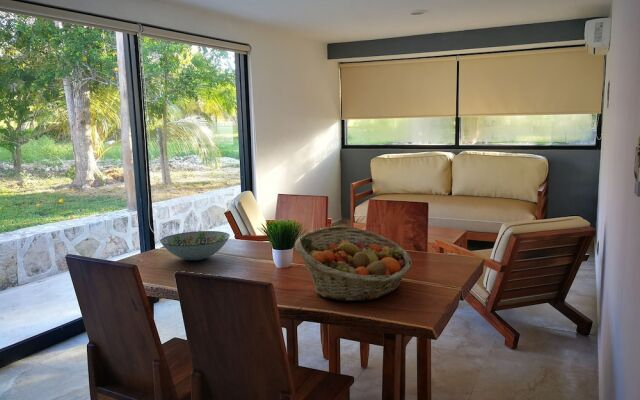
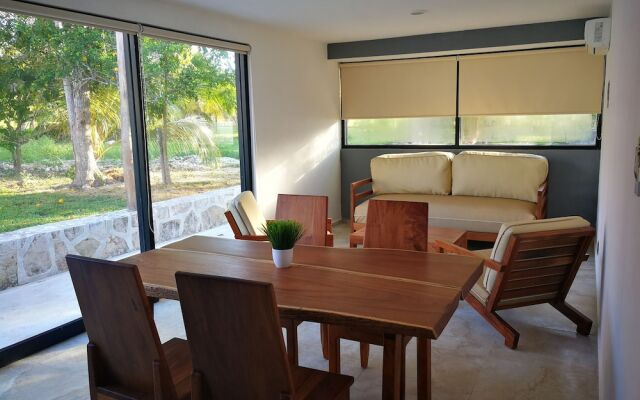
- decorative bowl (195, 247)
- fruit basket (354, 260)
